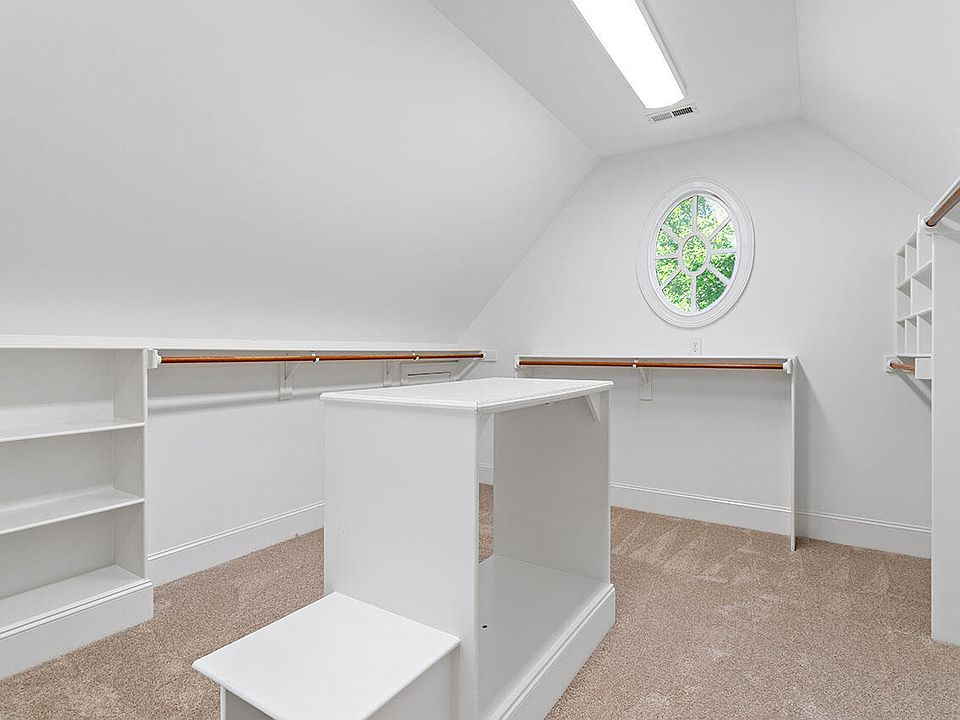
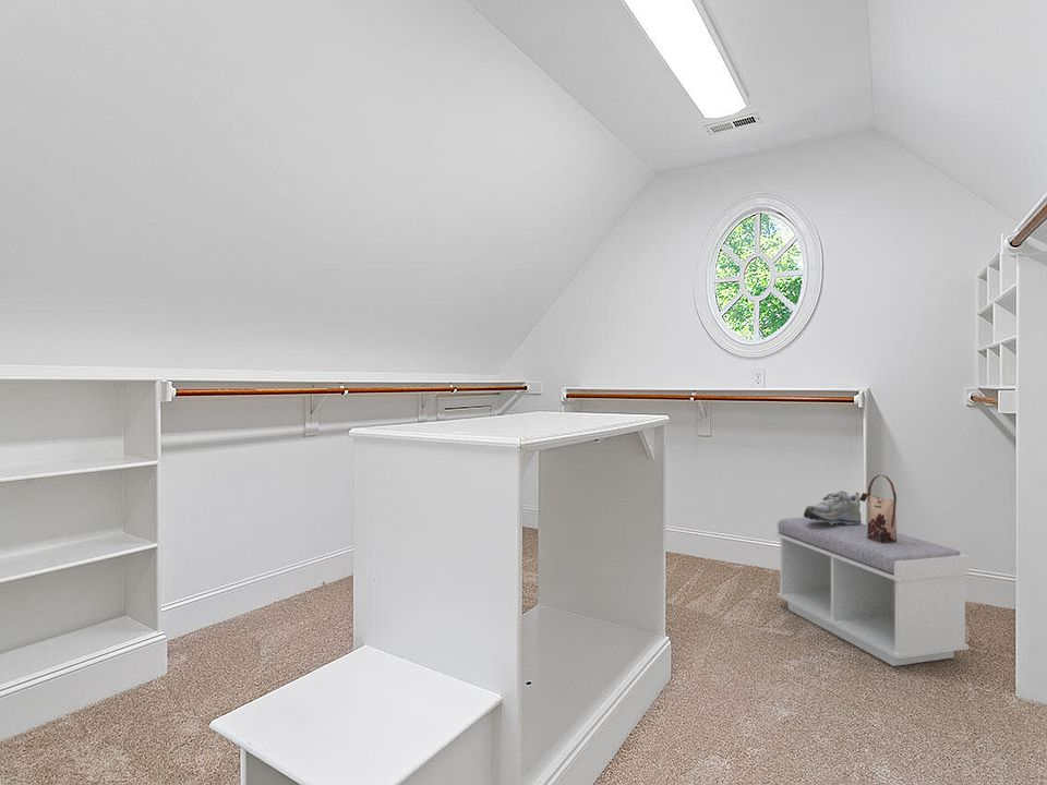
+ handbag (880, 507)
+ shoe (831, 506)
+ bench (861, 580)
